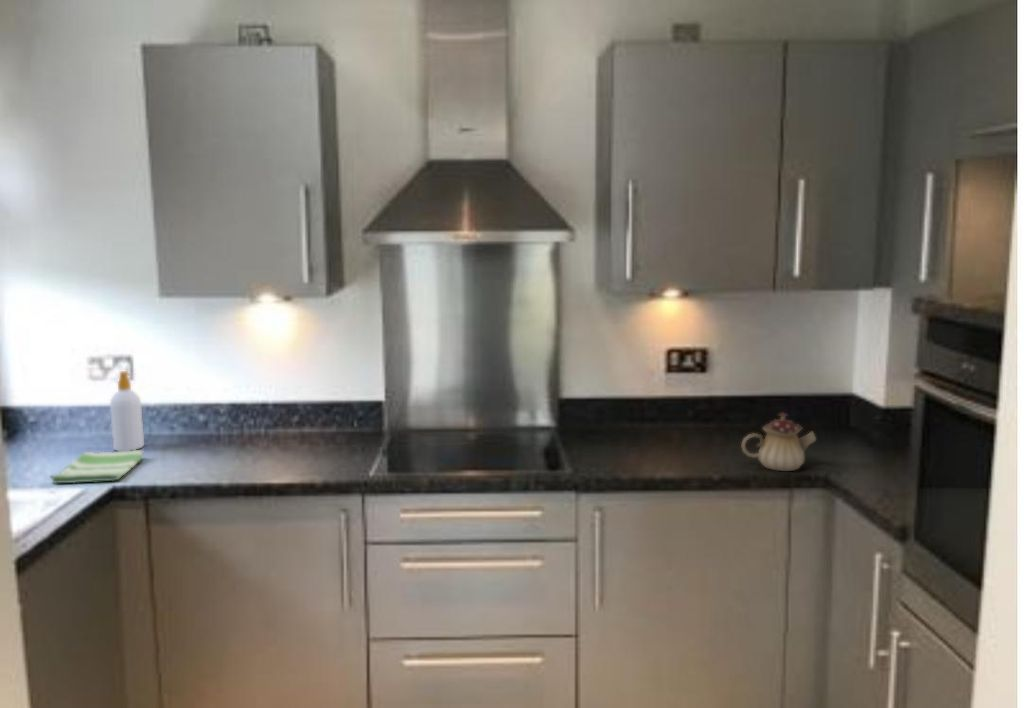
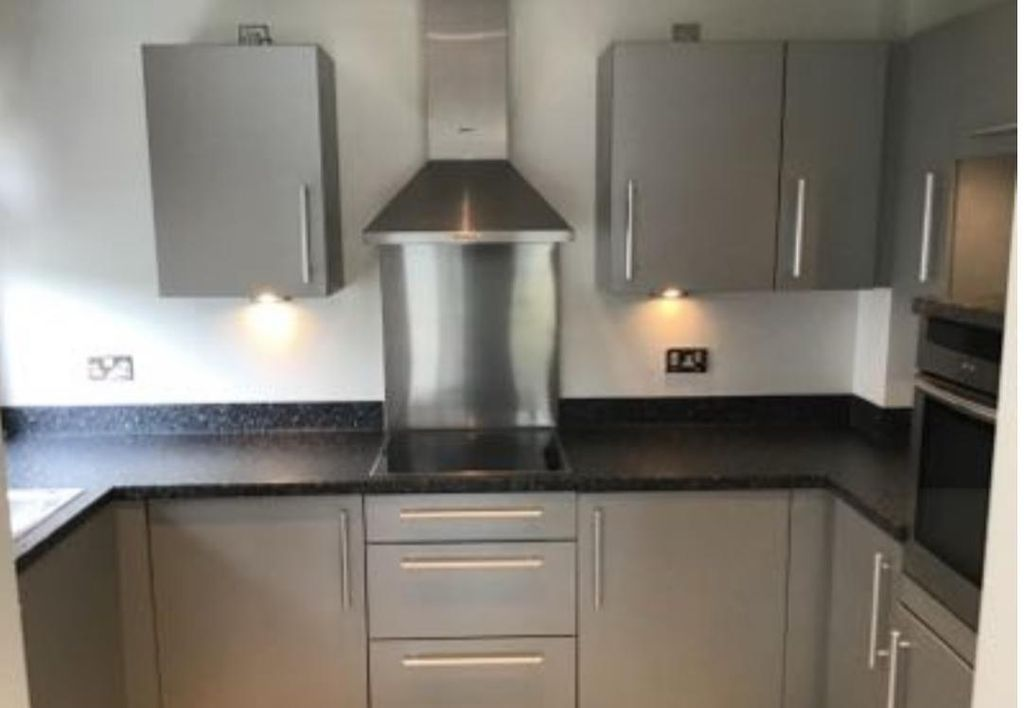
- teapot (778, 439)
- soap bottle (126, 410)
- dish towel (100, 465)
